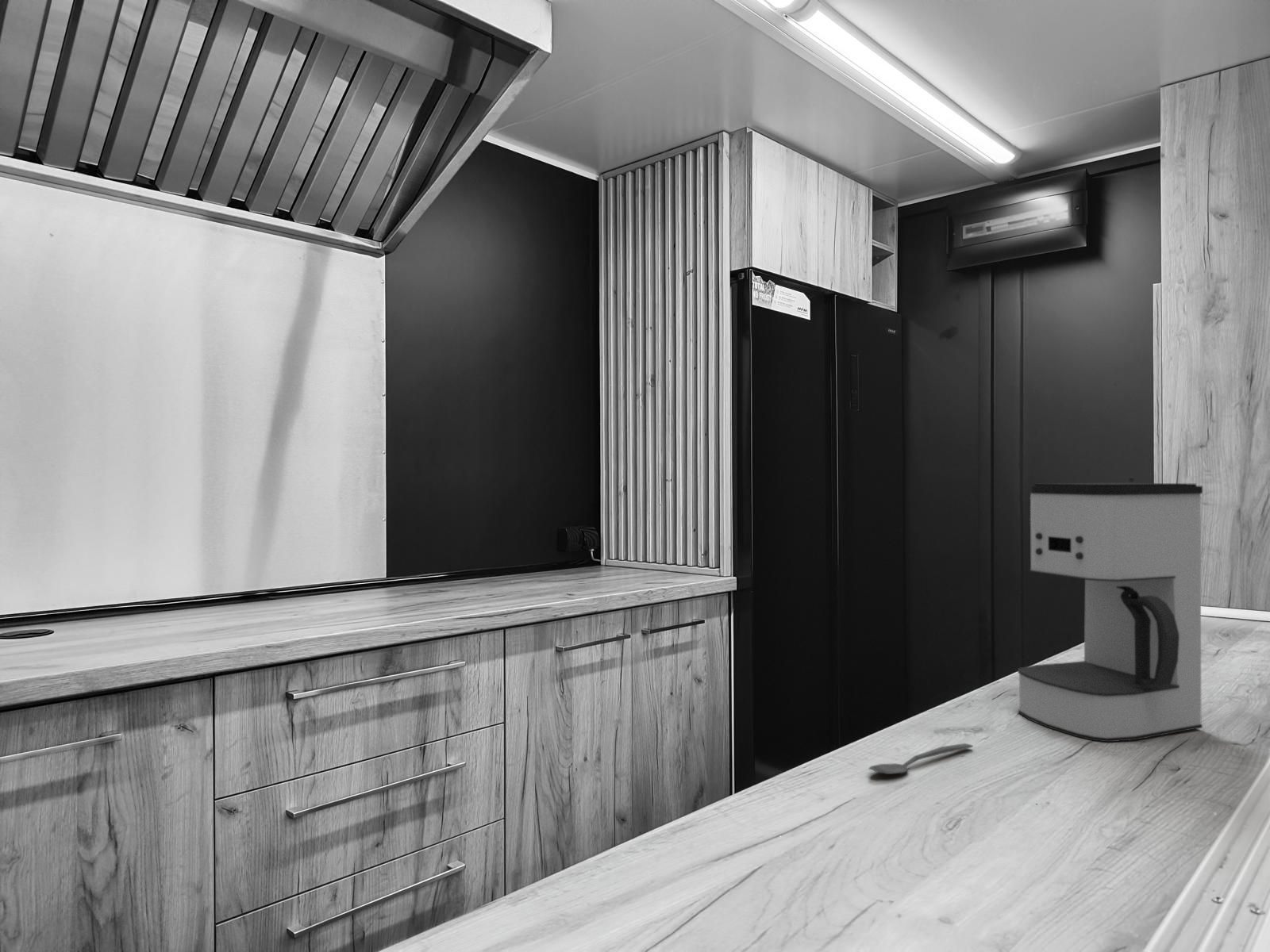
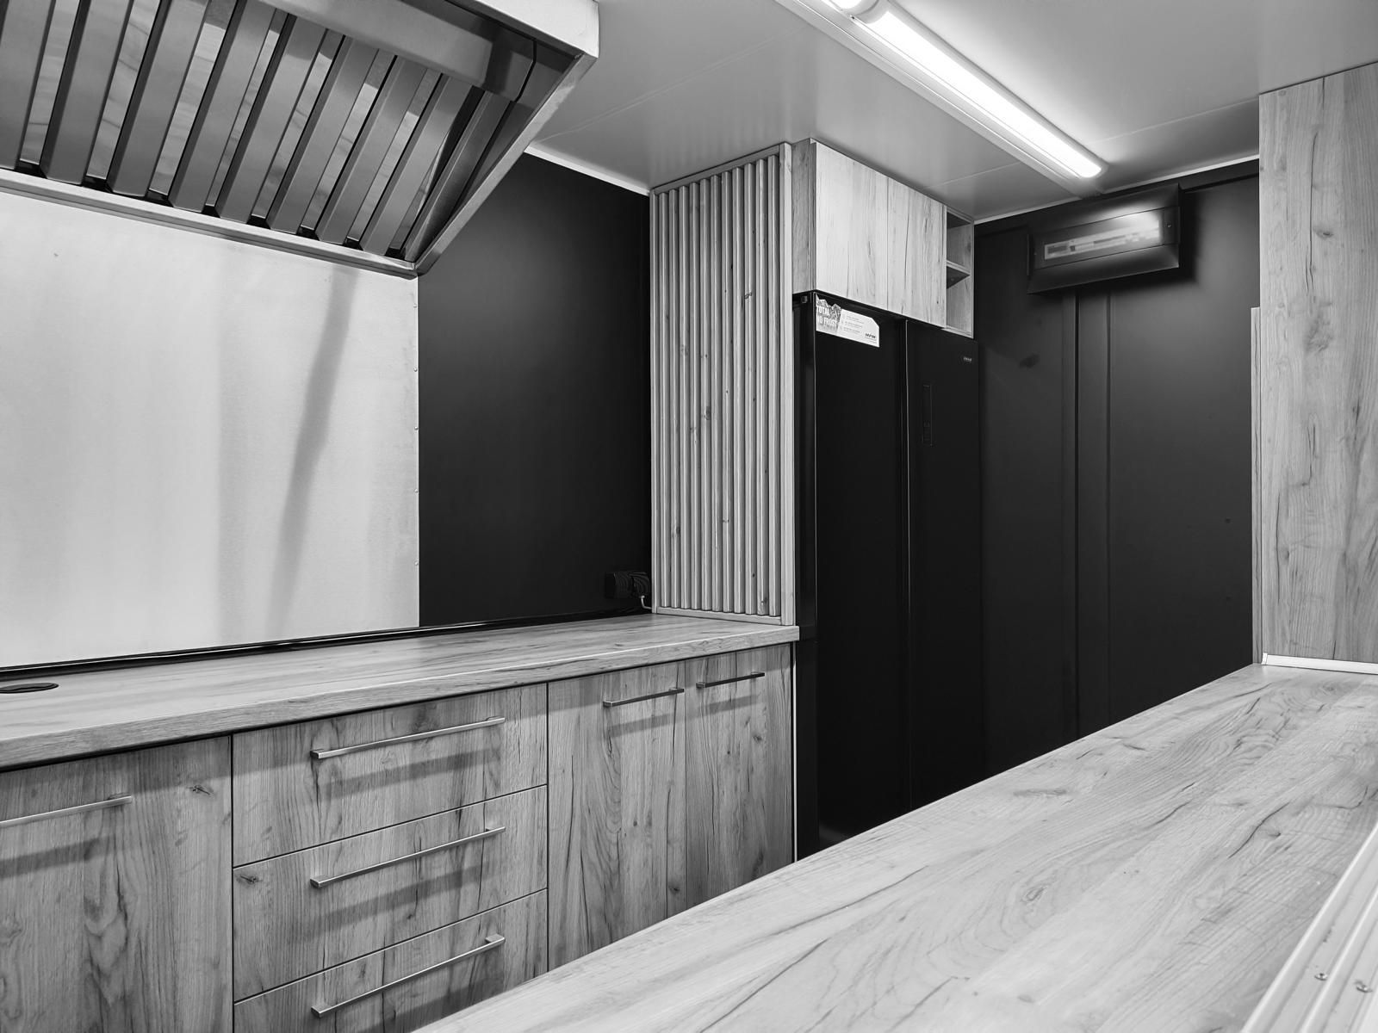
- coffee maker (1110, 603)
- spoon (923, 757)
